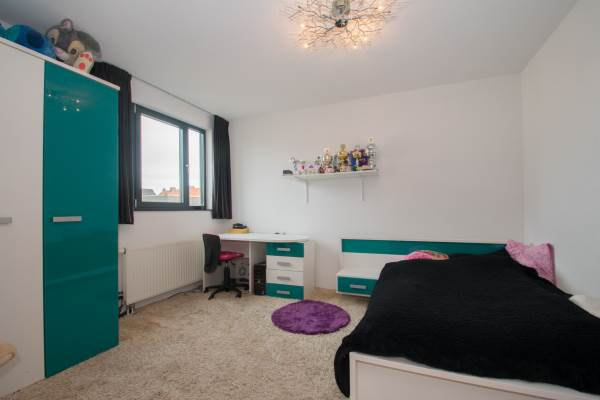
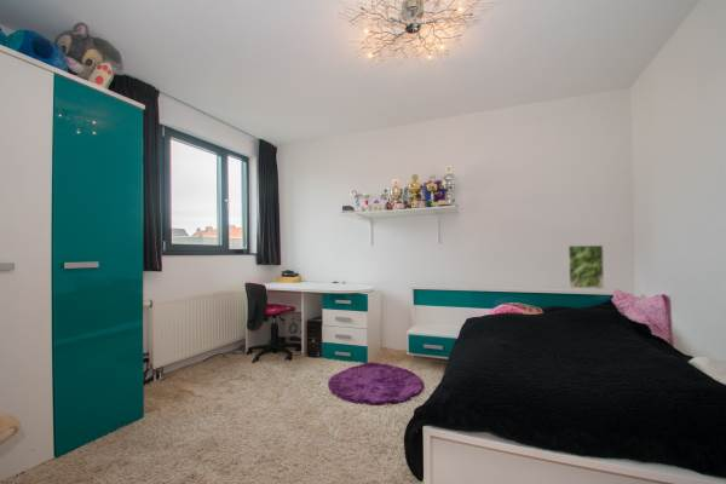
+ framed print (584, 266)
